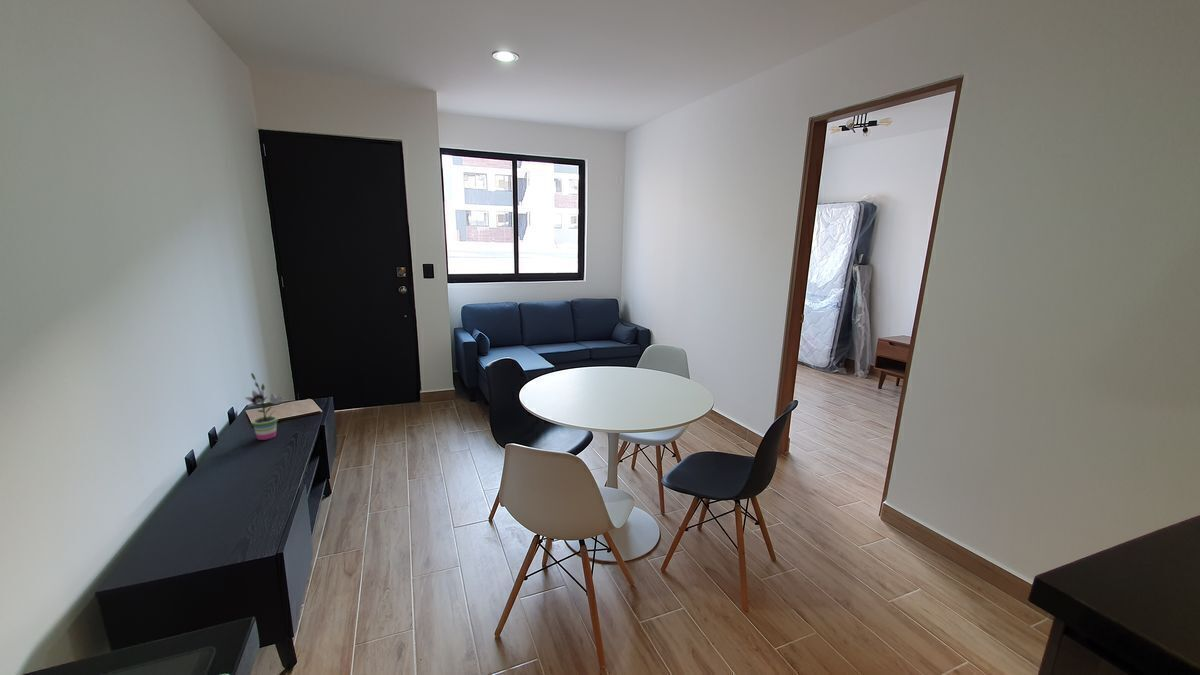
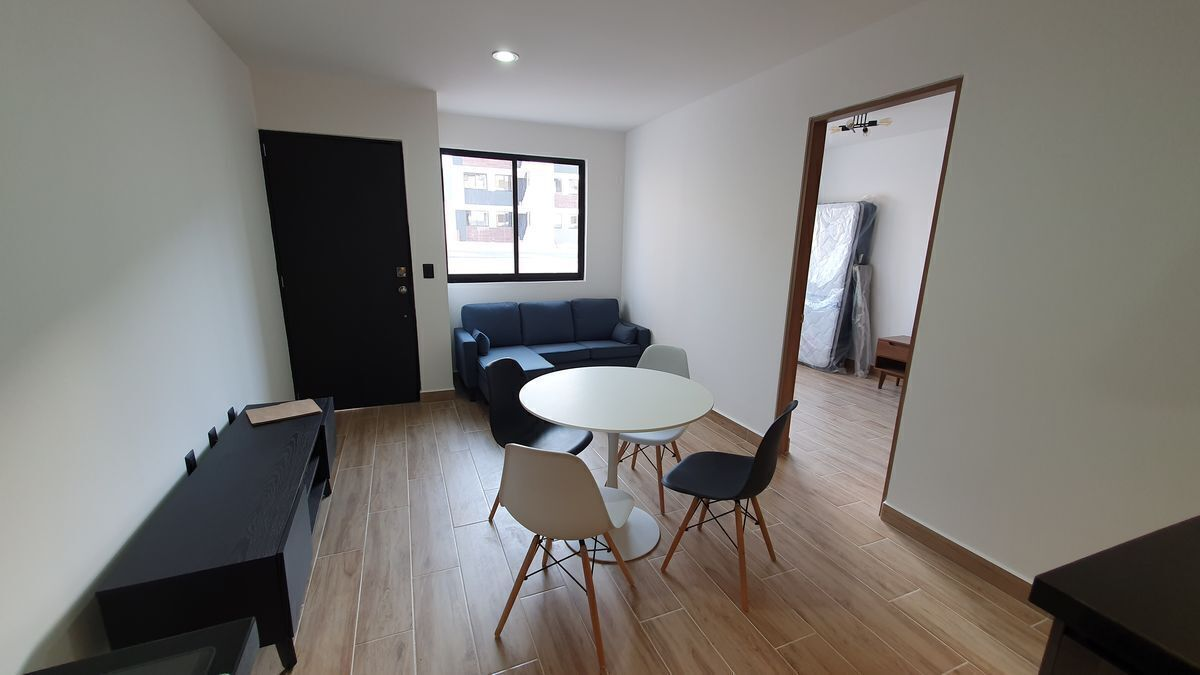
- potted plant (267, 406)
